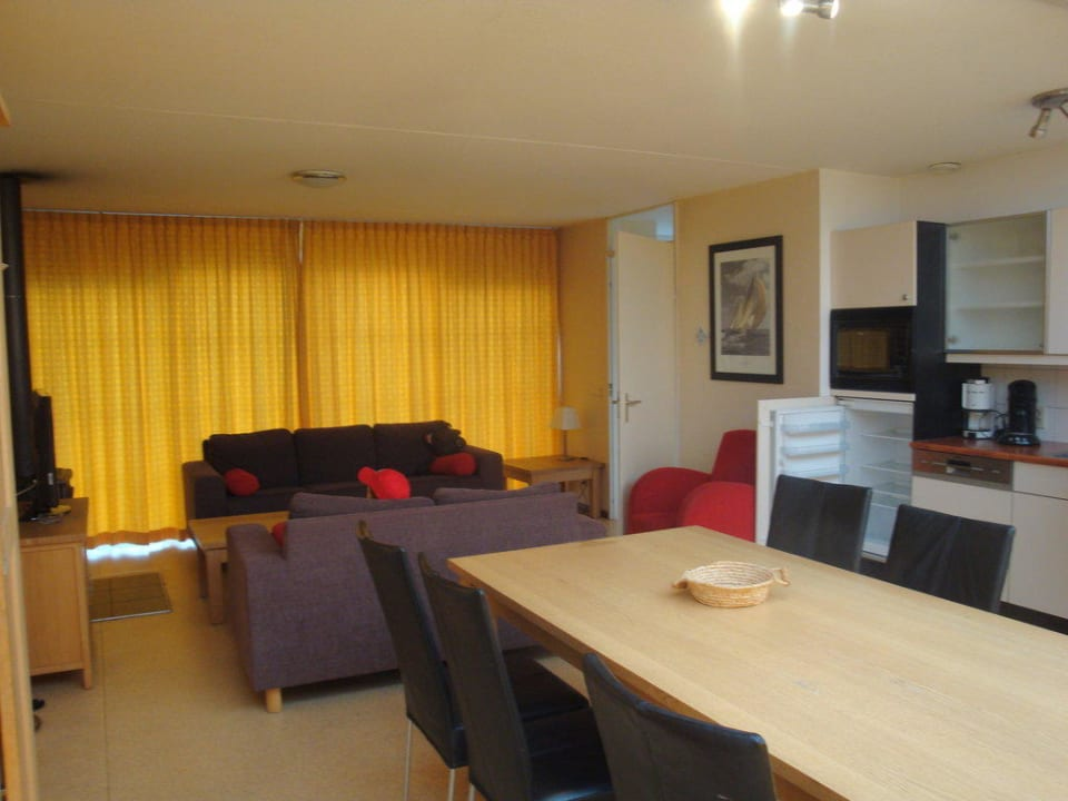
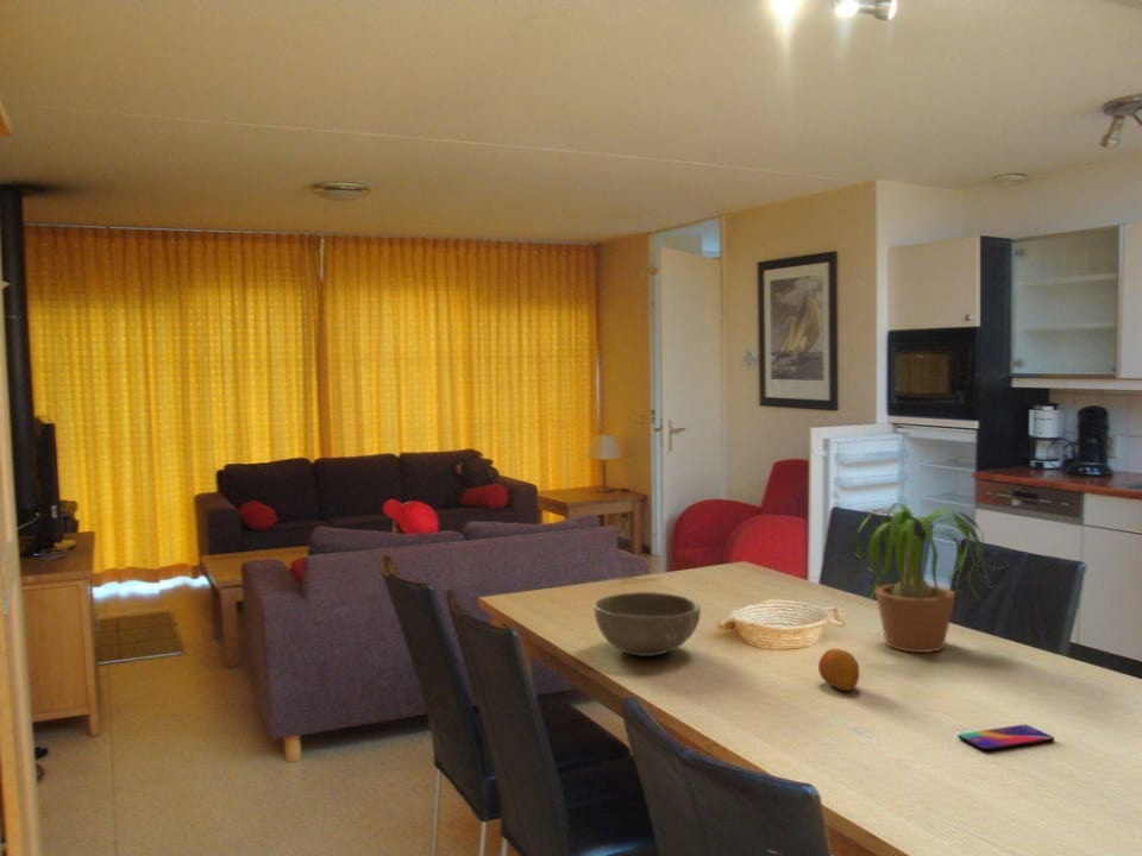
+ bowl (647, 627)
+ fruit (840, 668)
+ smartphone (1005, 737)
+ potted plant (925, 581)
